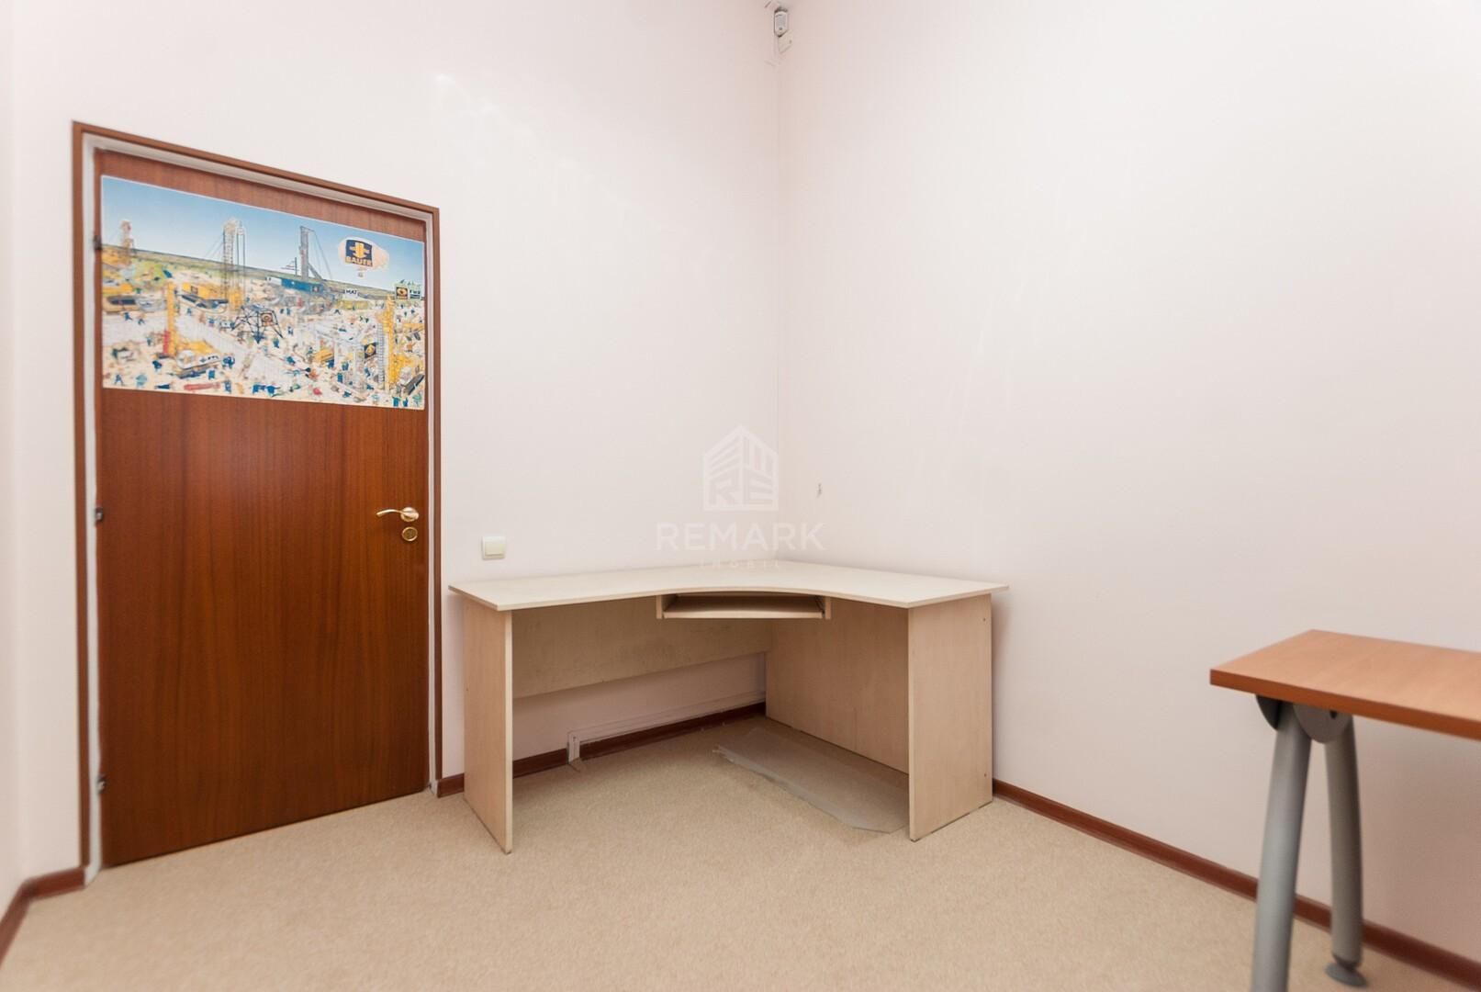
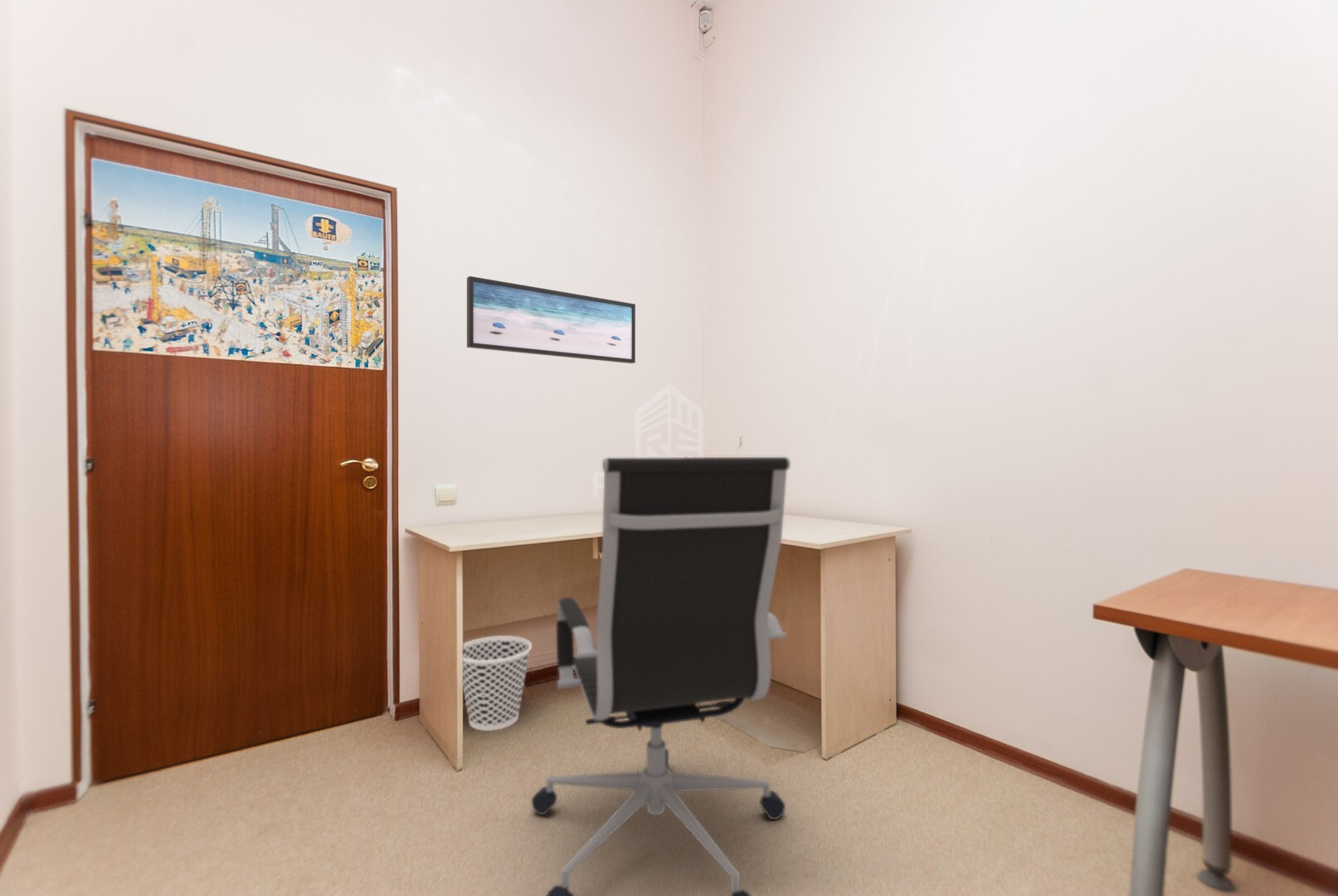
+ office chair (667, 645)
+ wall art (557, 324)
+ wastebasket (494, 683)
